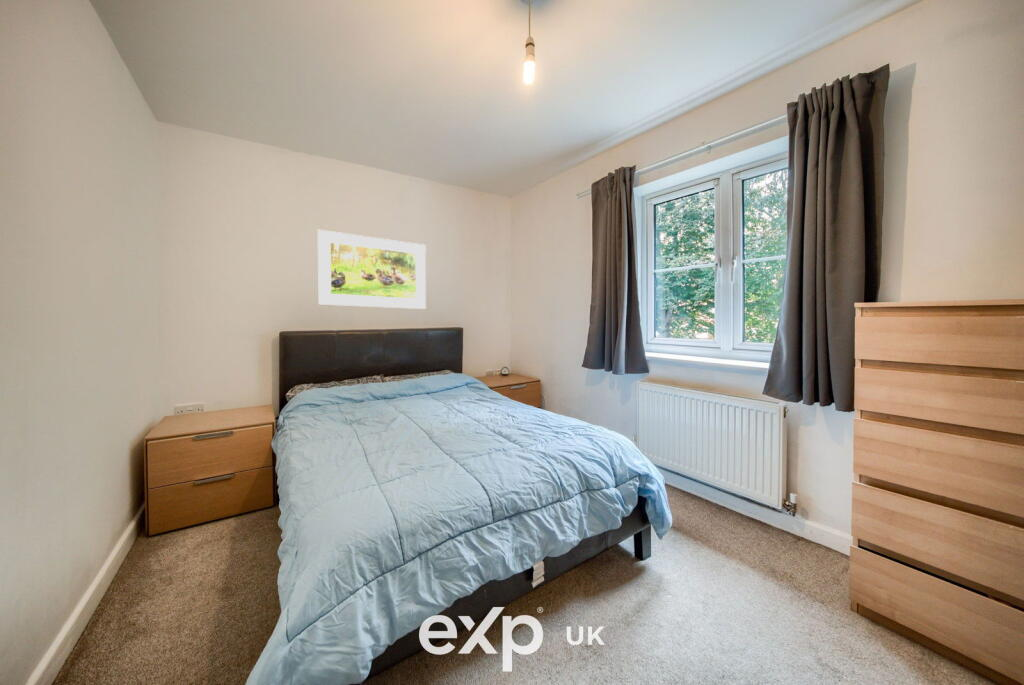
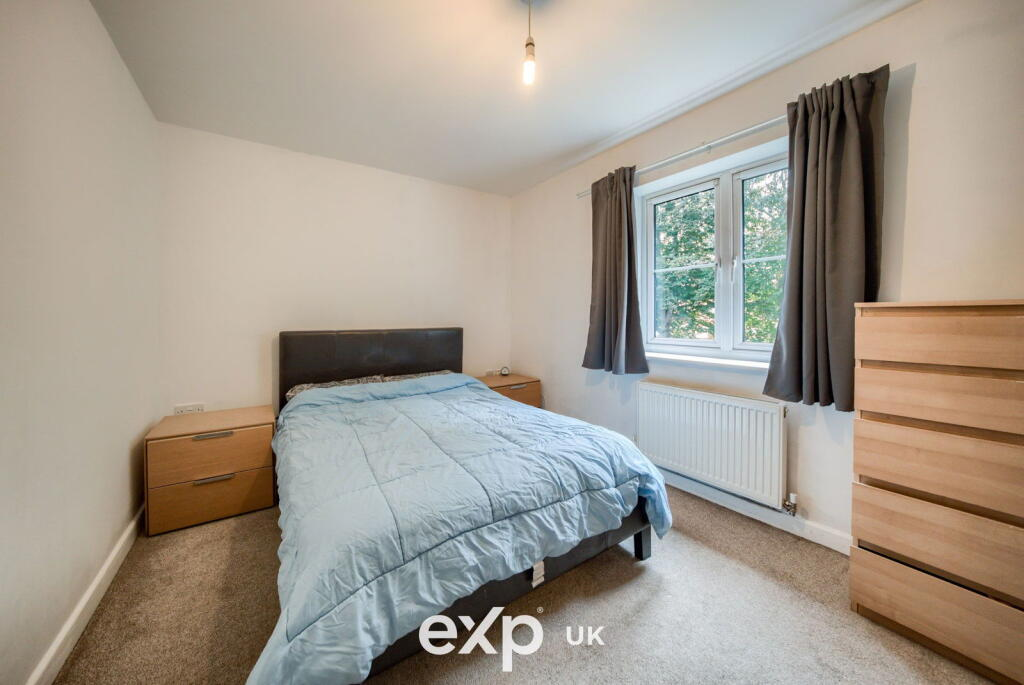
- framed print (375, 272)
